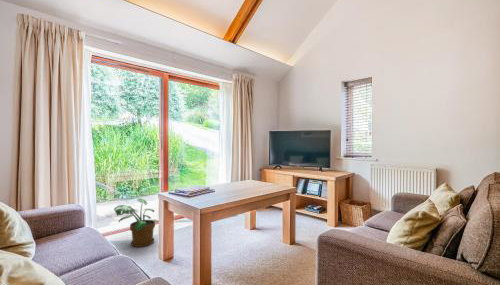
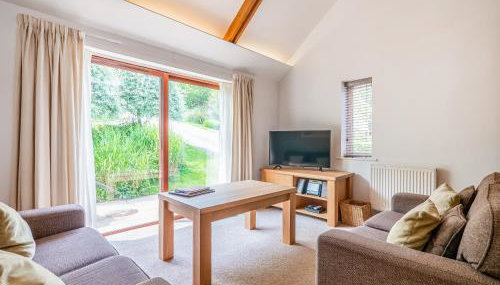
- potted plant (134, 222)
